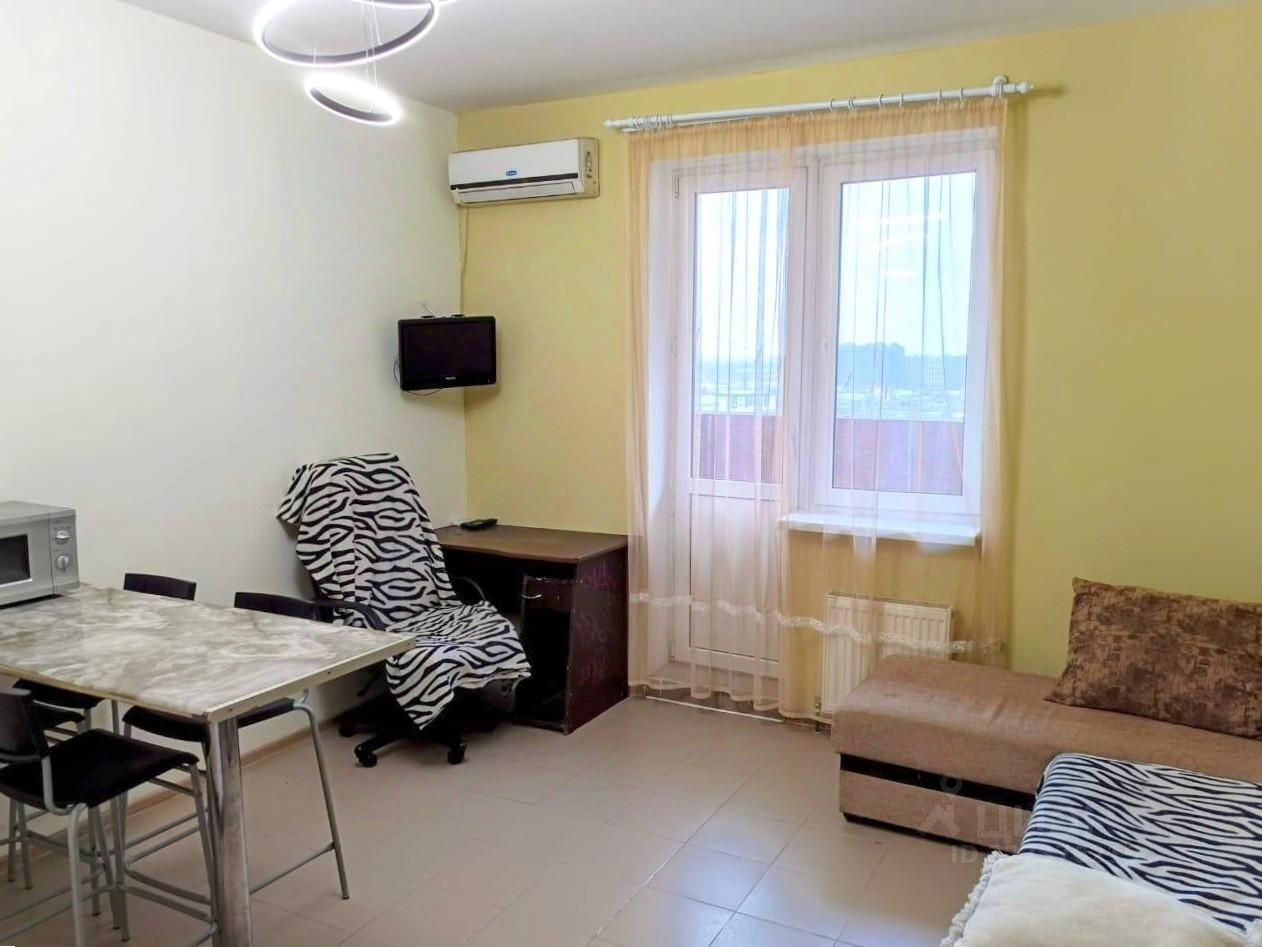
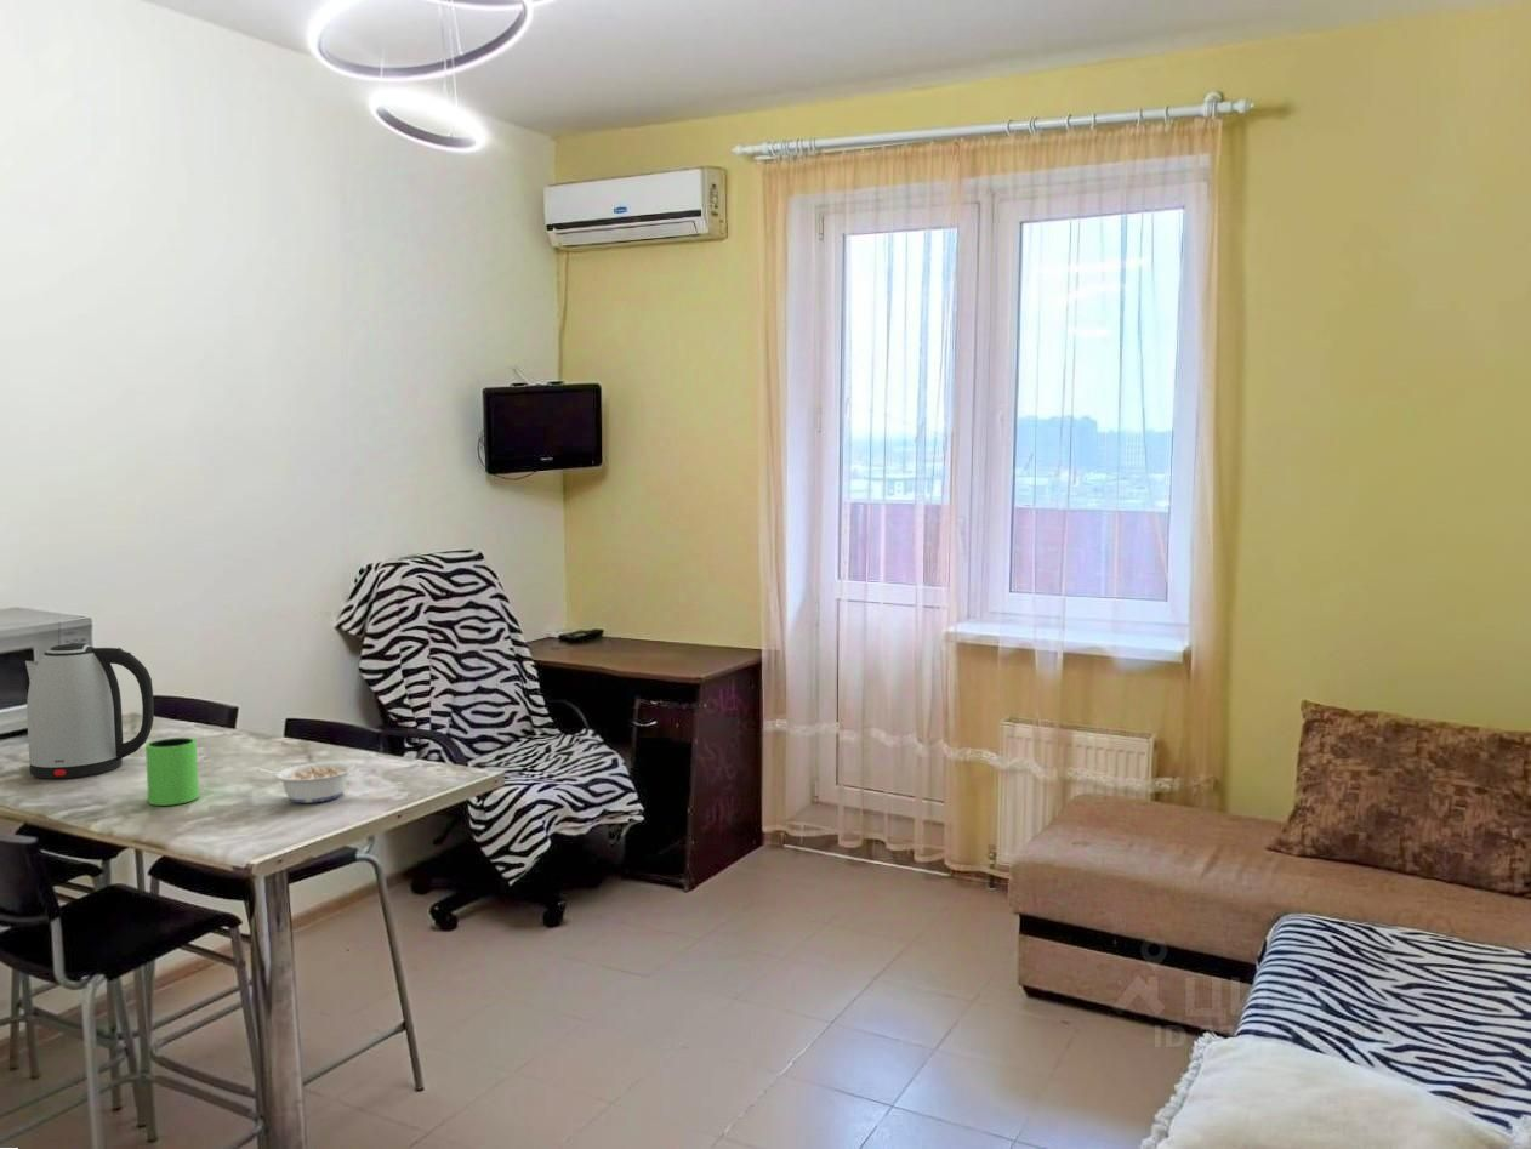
+ legume (313, 781)
+ kettle (90, 705)
+ mug (169, 768)
